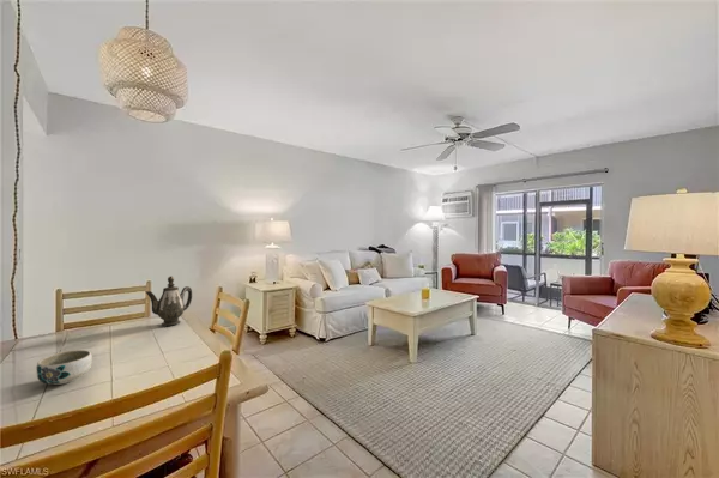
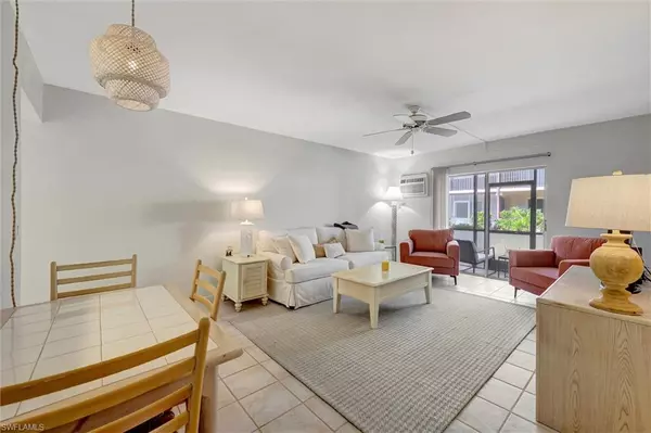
- bowl (65, 368)
- teapot (169, 299)
